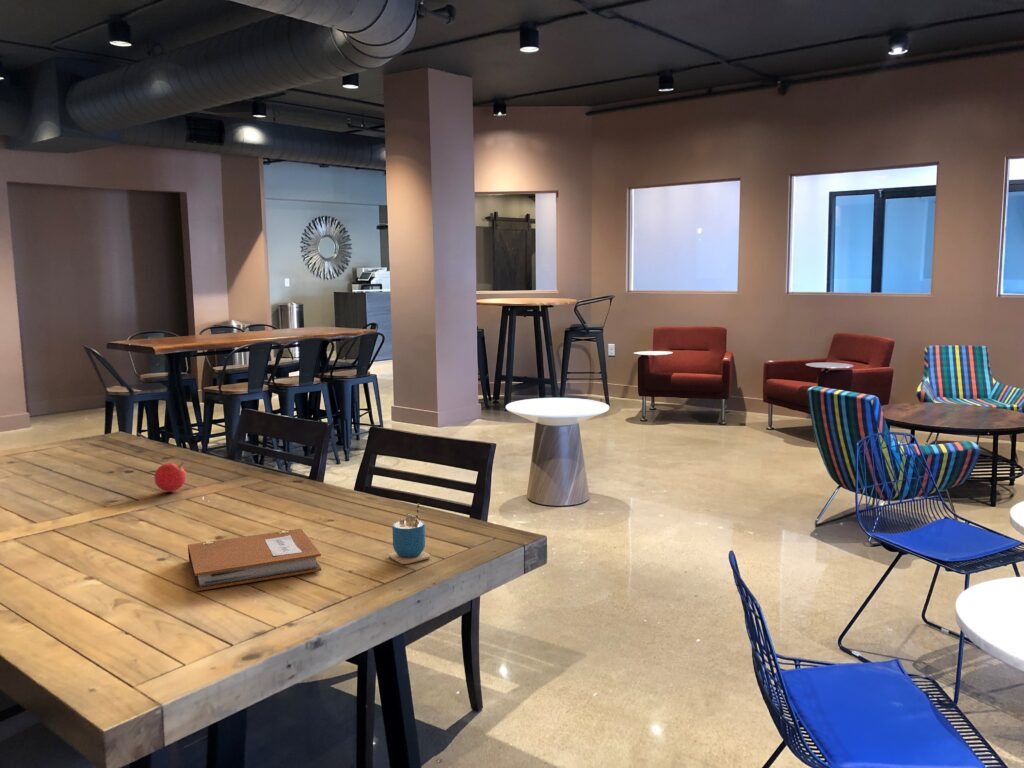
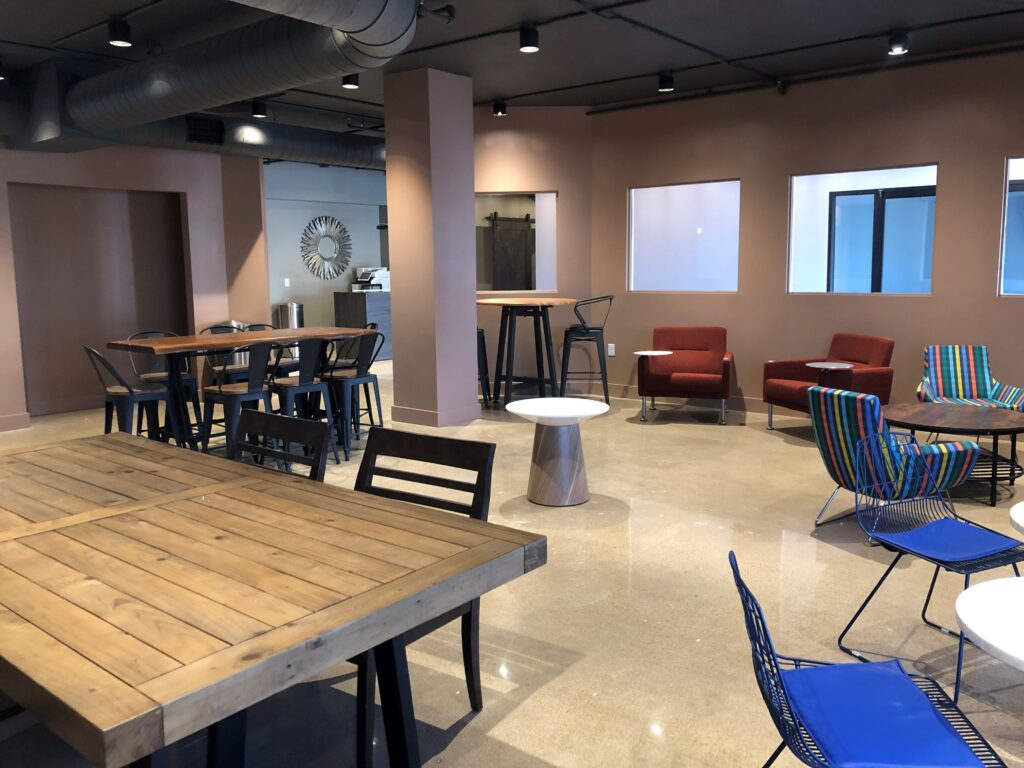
- cup (408, 529)
- notebook (255, 555)
- fruit (170, 477)
